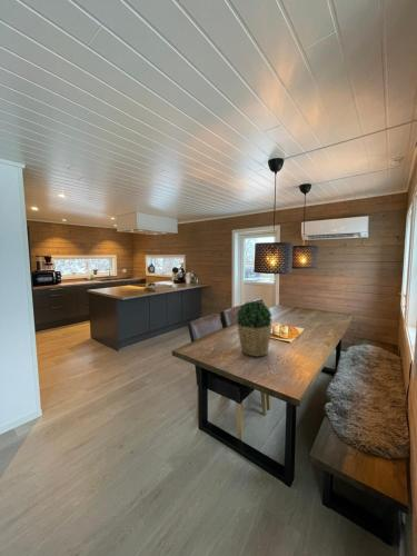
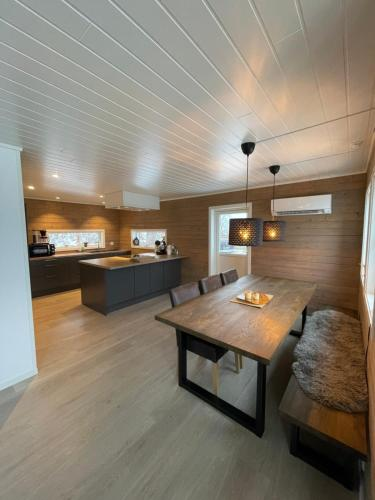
- potted plant (254, 326)
